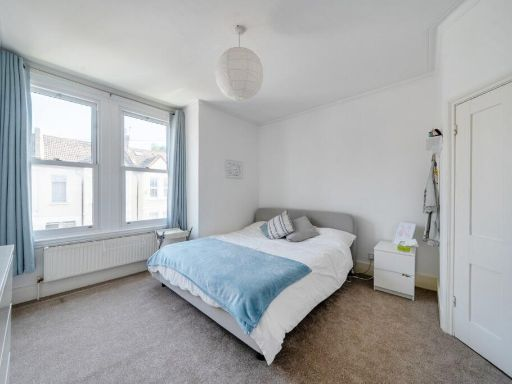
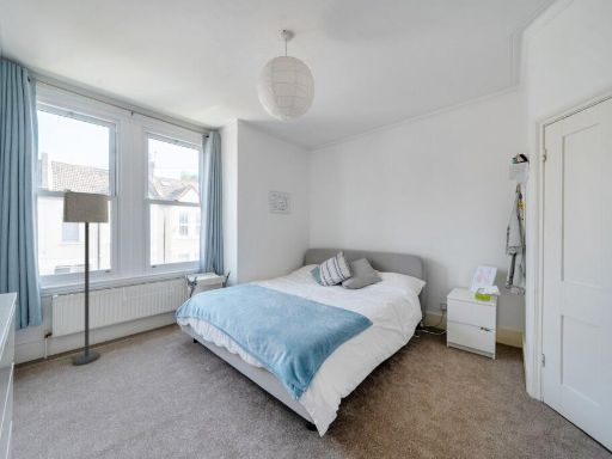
+ lamp (86, 276)
